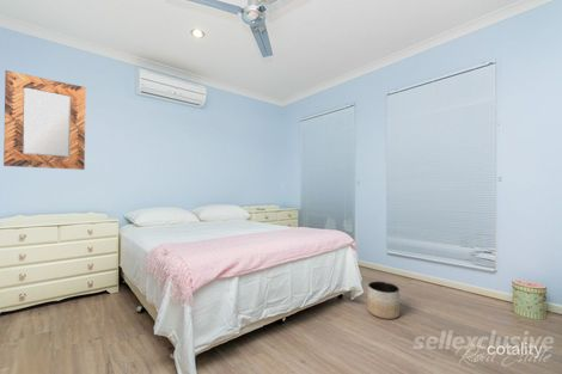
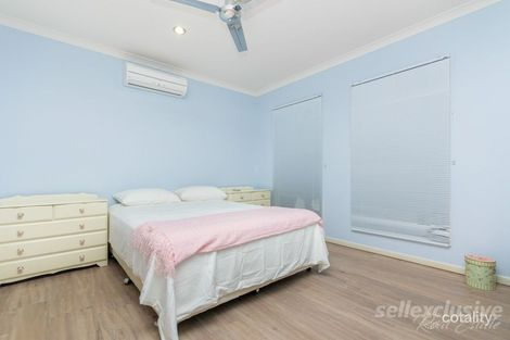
- planter (383, 299)
- home mirror (48, 123)
